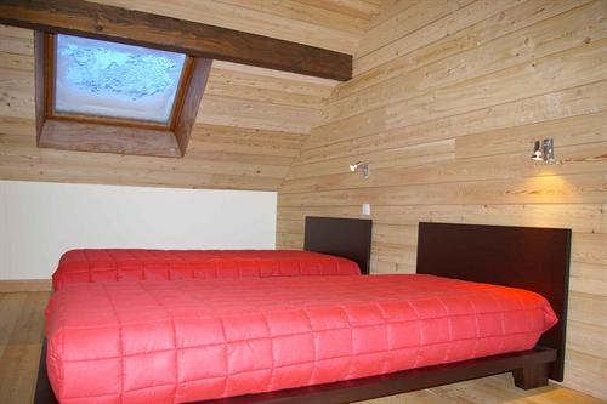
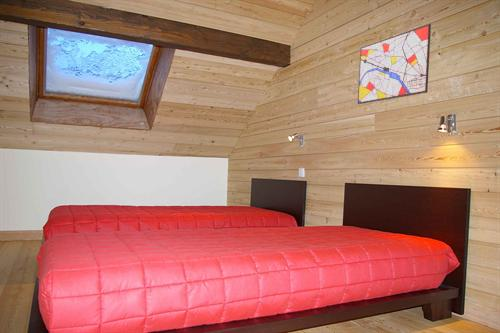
+ wall art (390, 67)
